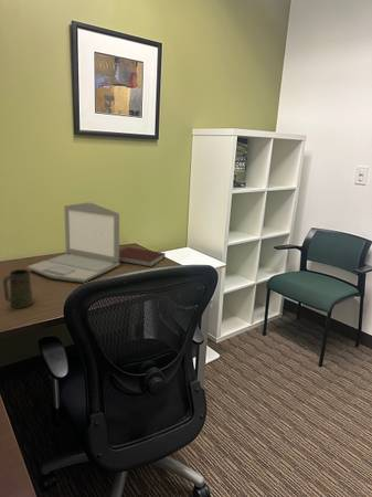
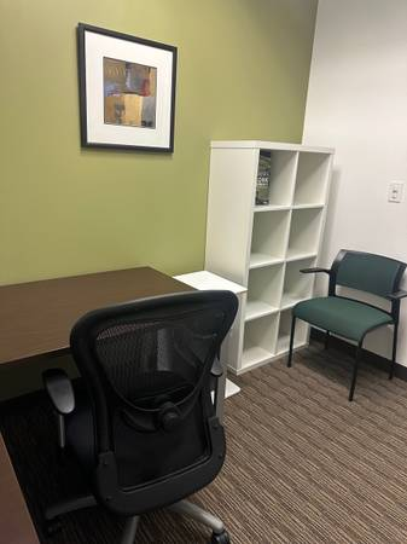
- mug (17, 288)
- notebook (138, 256)
- laptop (72, 239)
